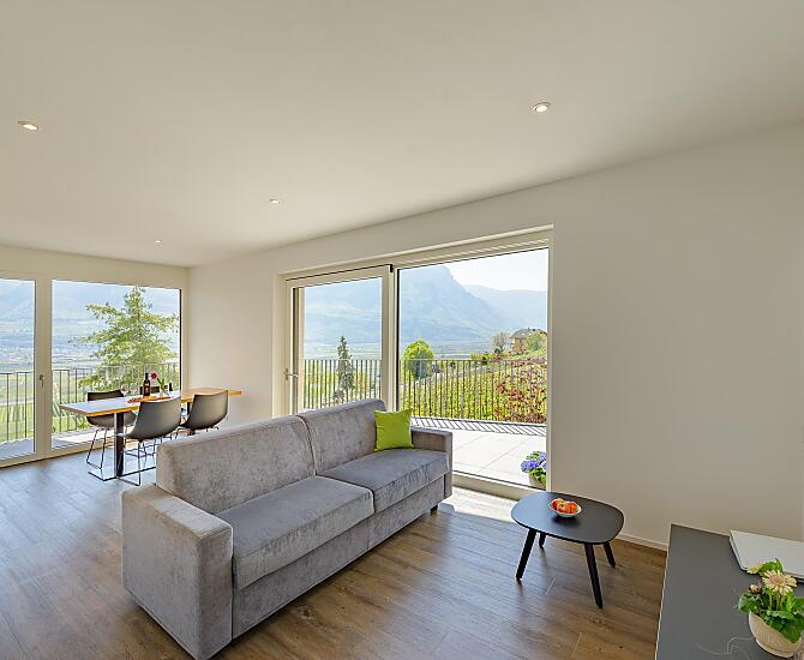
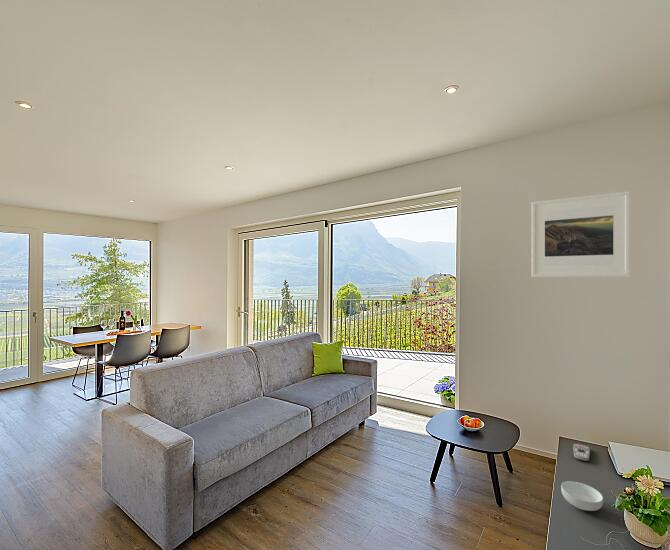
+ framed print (577, 237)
+ cereal bowl (581, 498)
+ remote control (581, 452)
